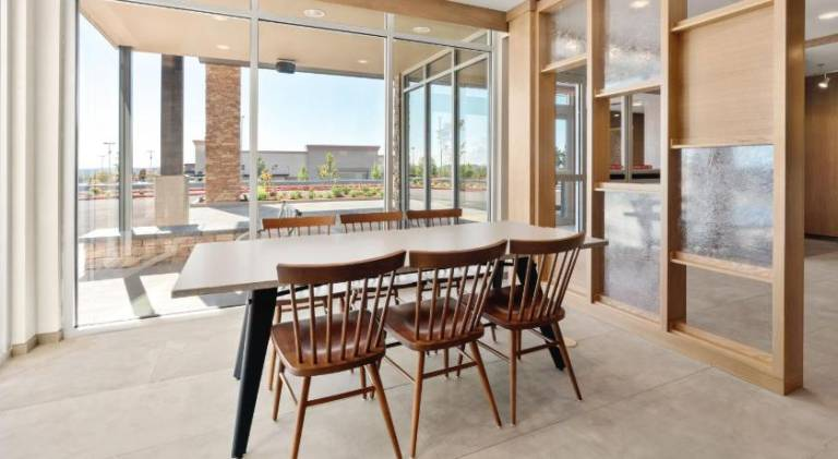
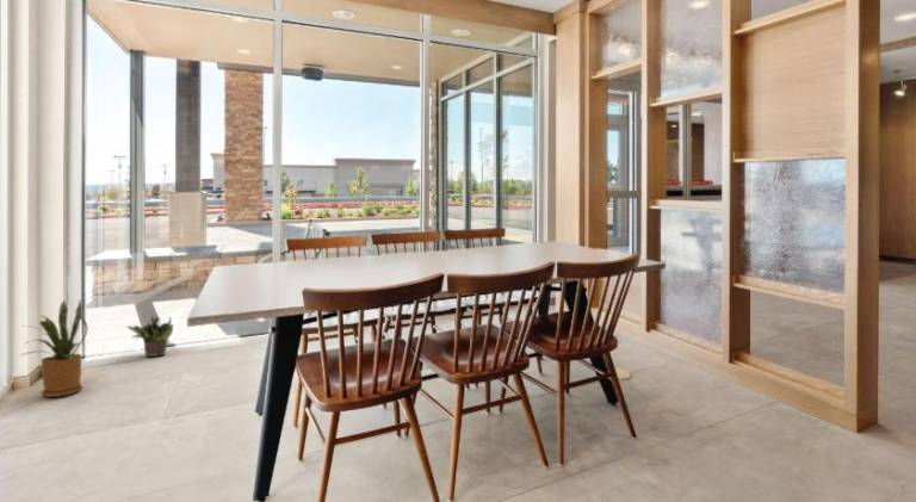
+ potted plant (149, 335)
+ house plant (55, 347)
